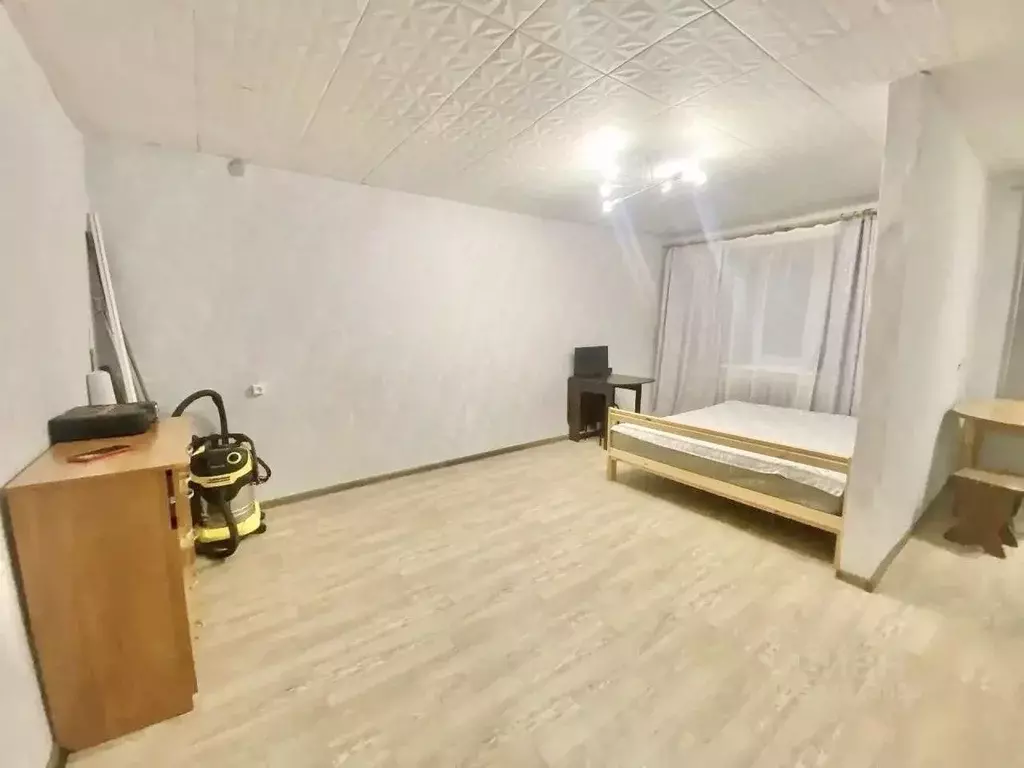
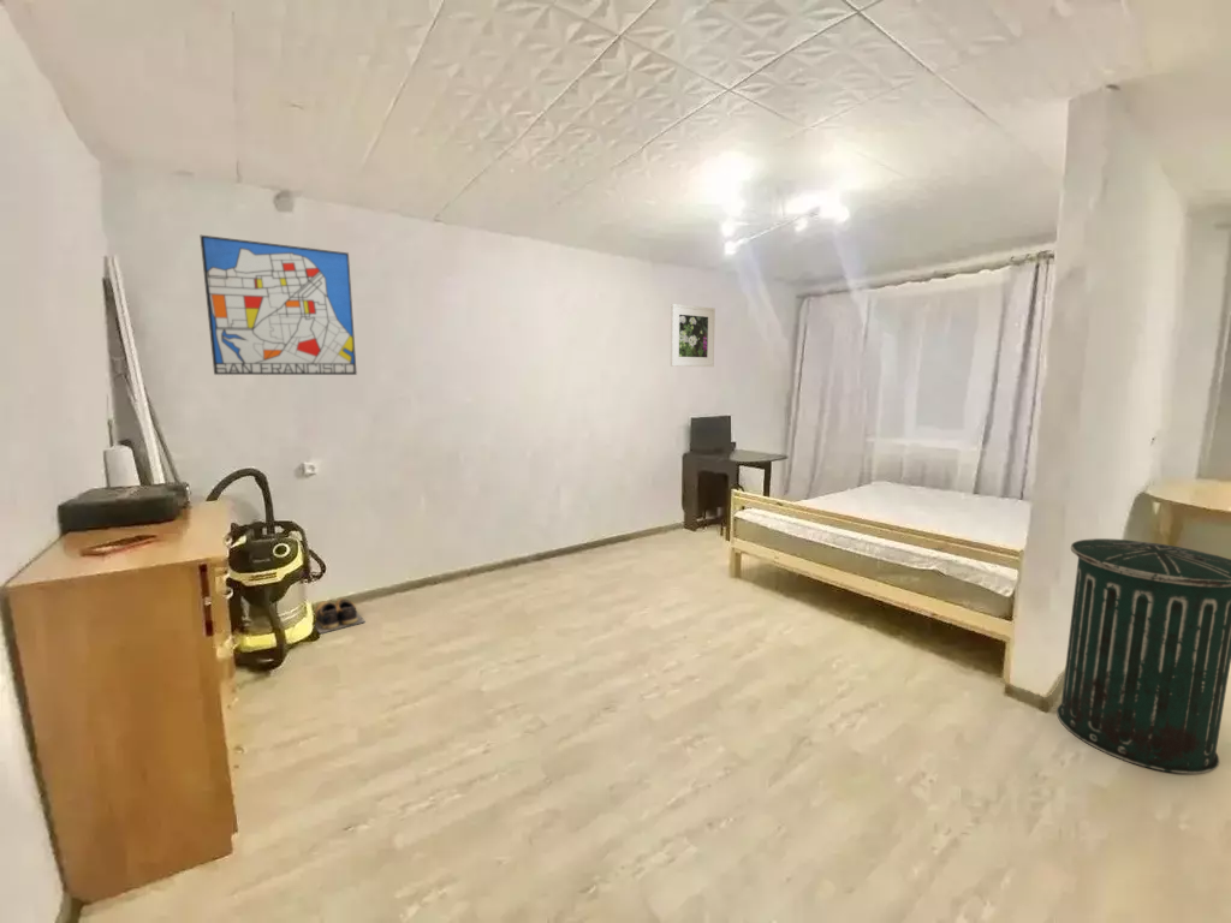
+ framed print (692, 337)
+ trash can (1144, 641)
+ wall art (284, 310)
+ shoes (334, 609)
